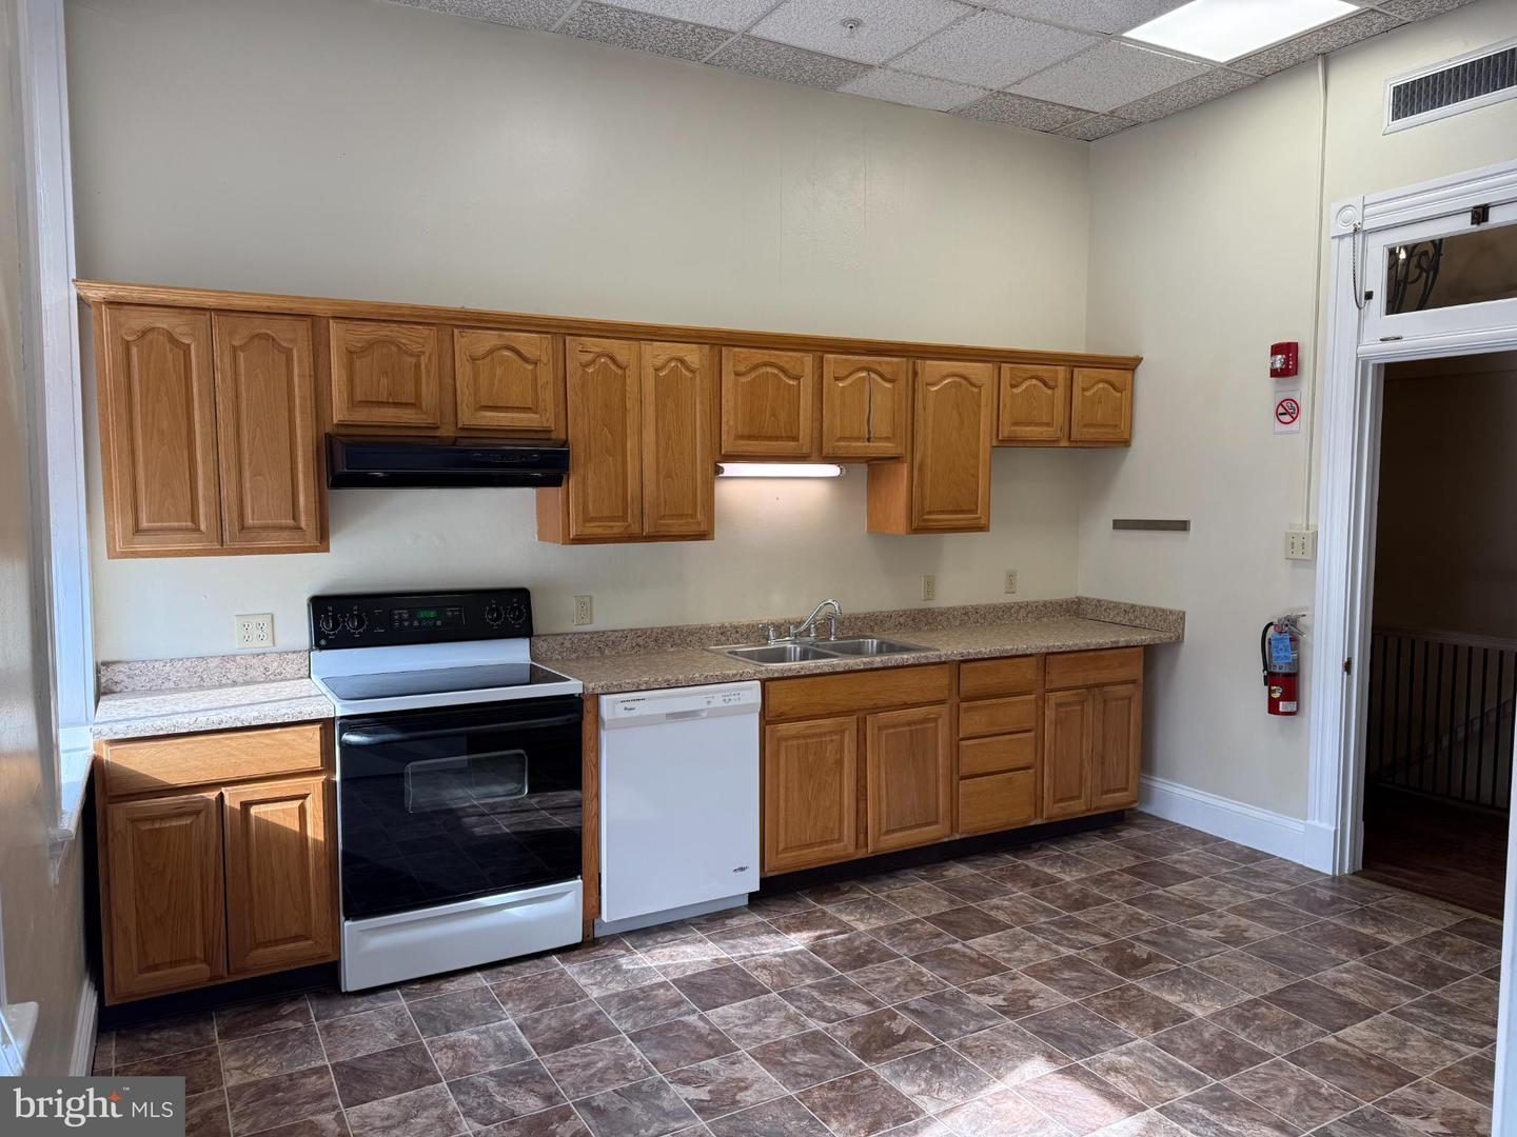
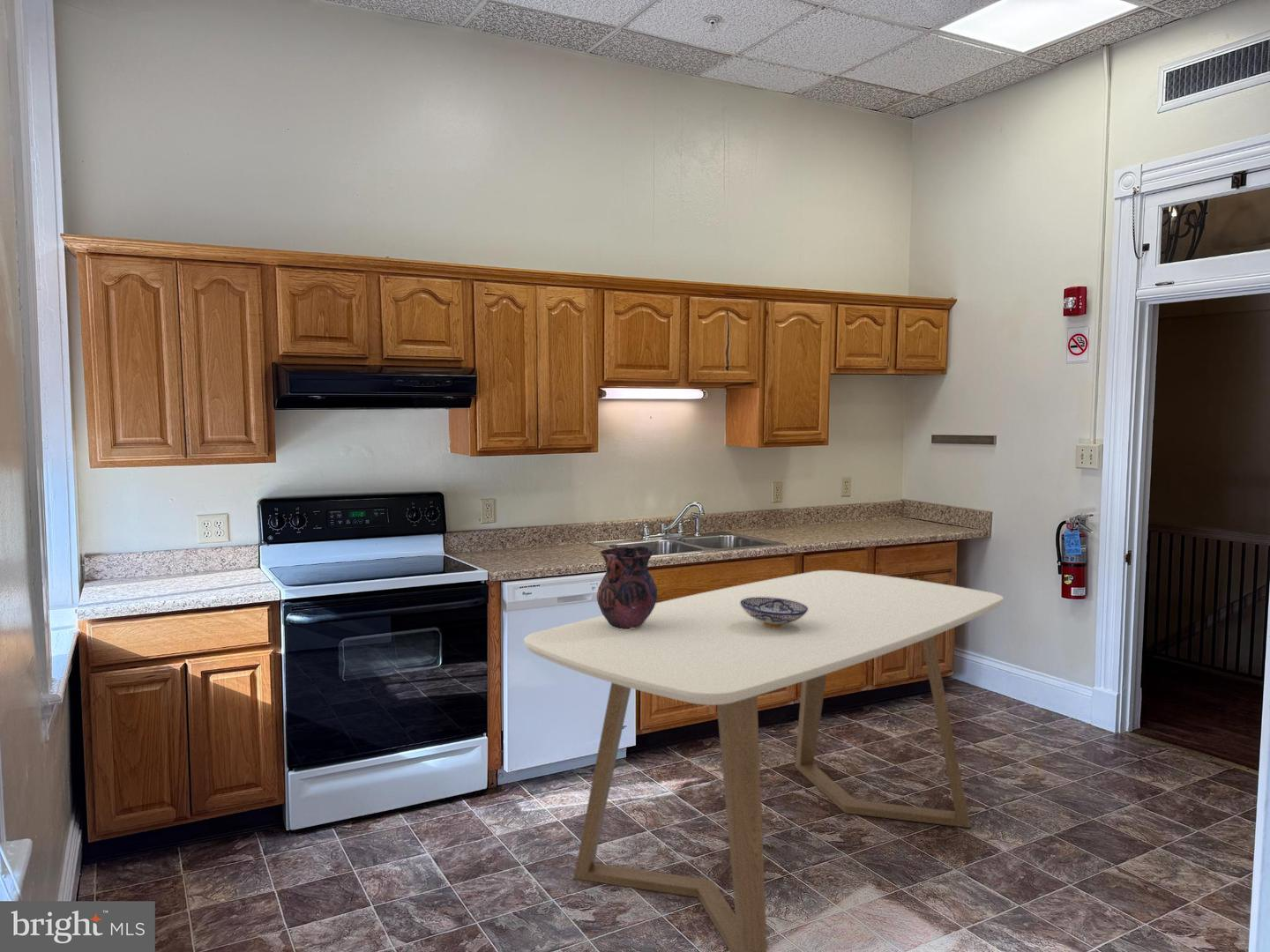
+ dining table (797, 733)
+ bowl (773, 614)
+ vase (627, 587)
